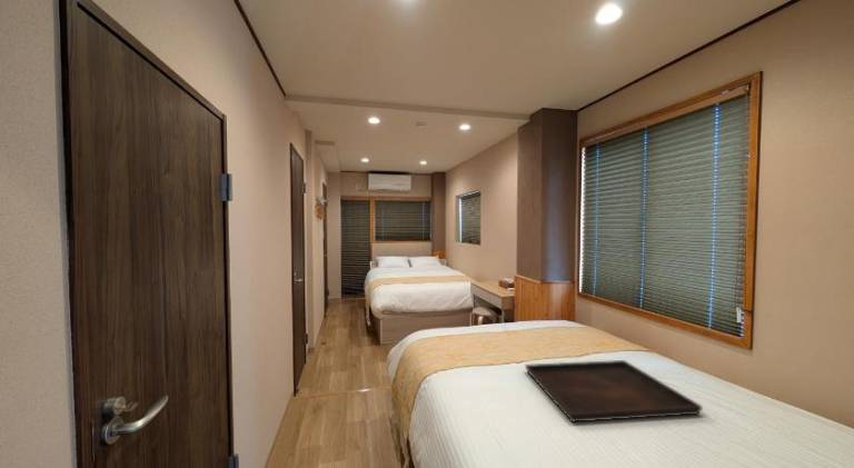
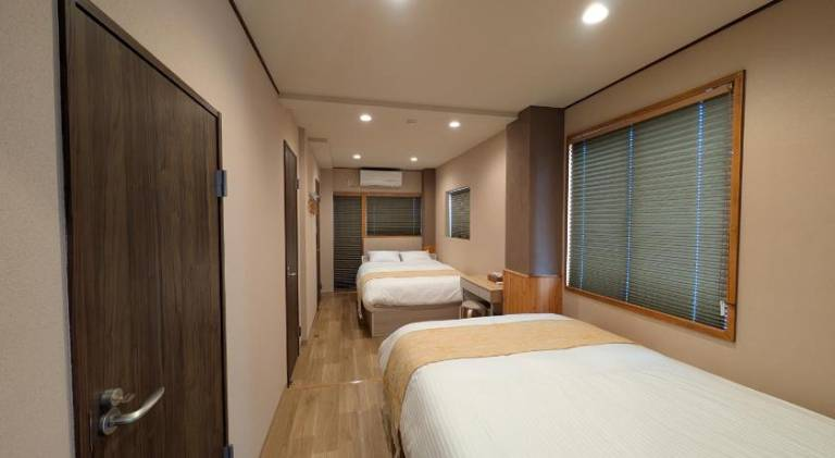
- serving tray (602, 386)
